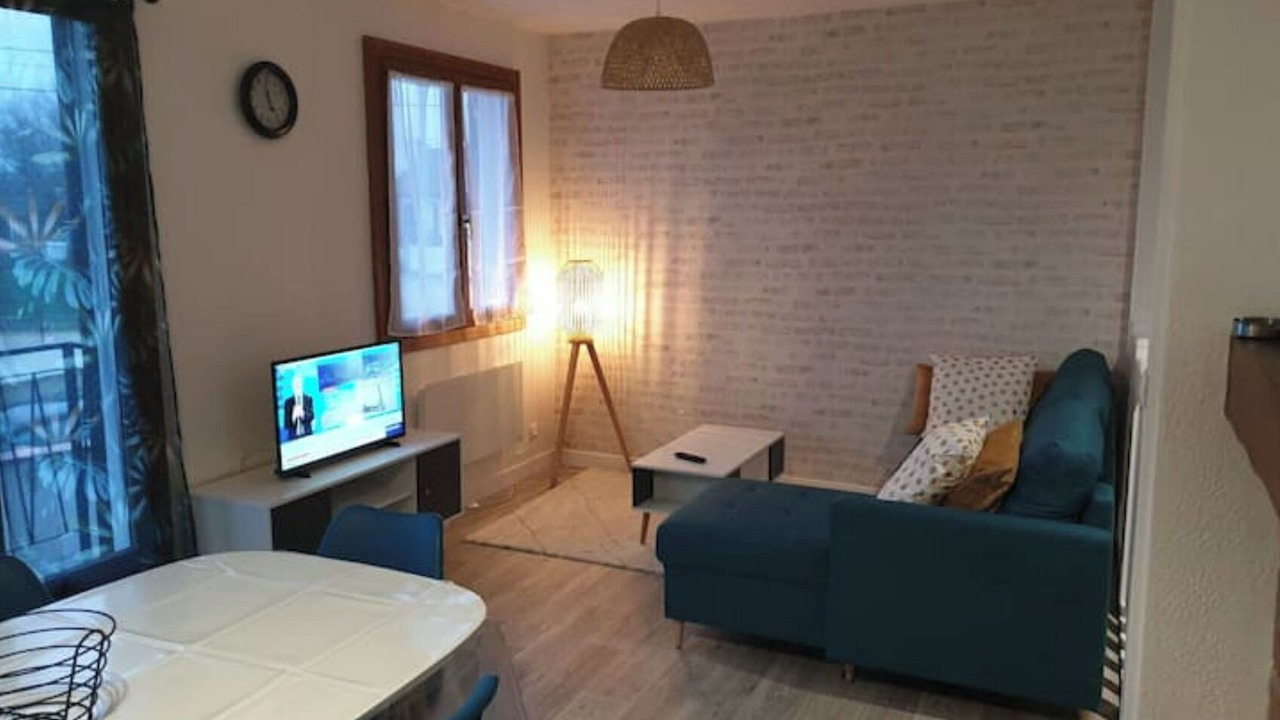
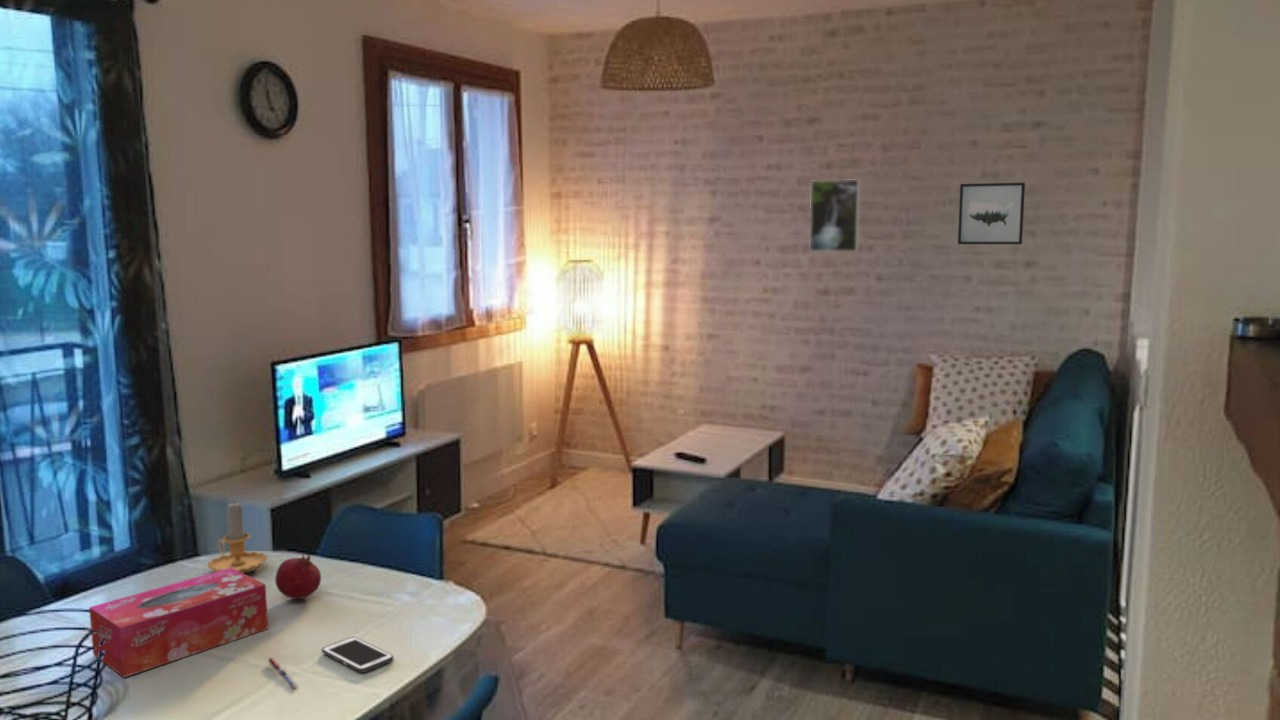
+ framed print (834, 216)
+ wall art (991, 214)
+ candle (233, 533)
+ fruit (298, 576)
+ cell phone (357, 654)
+ tissue box (181, 618)
+ pen (282, 672)
